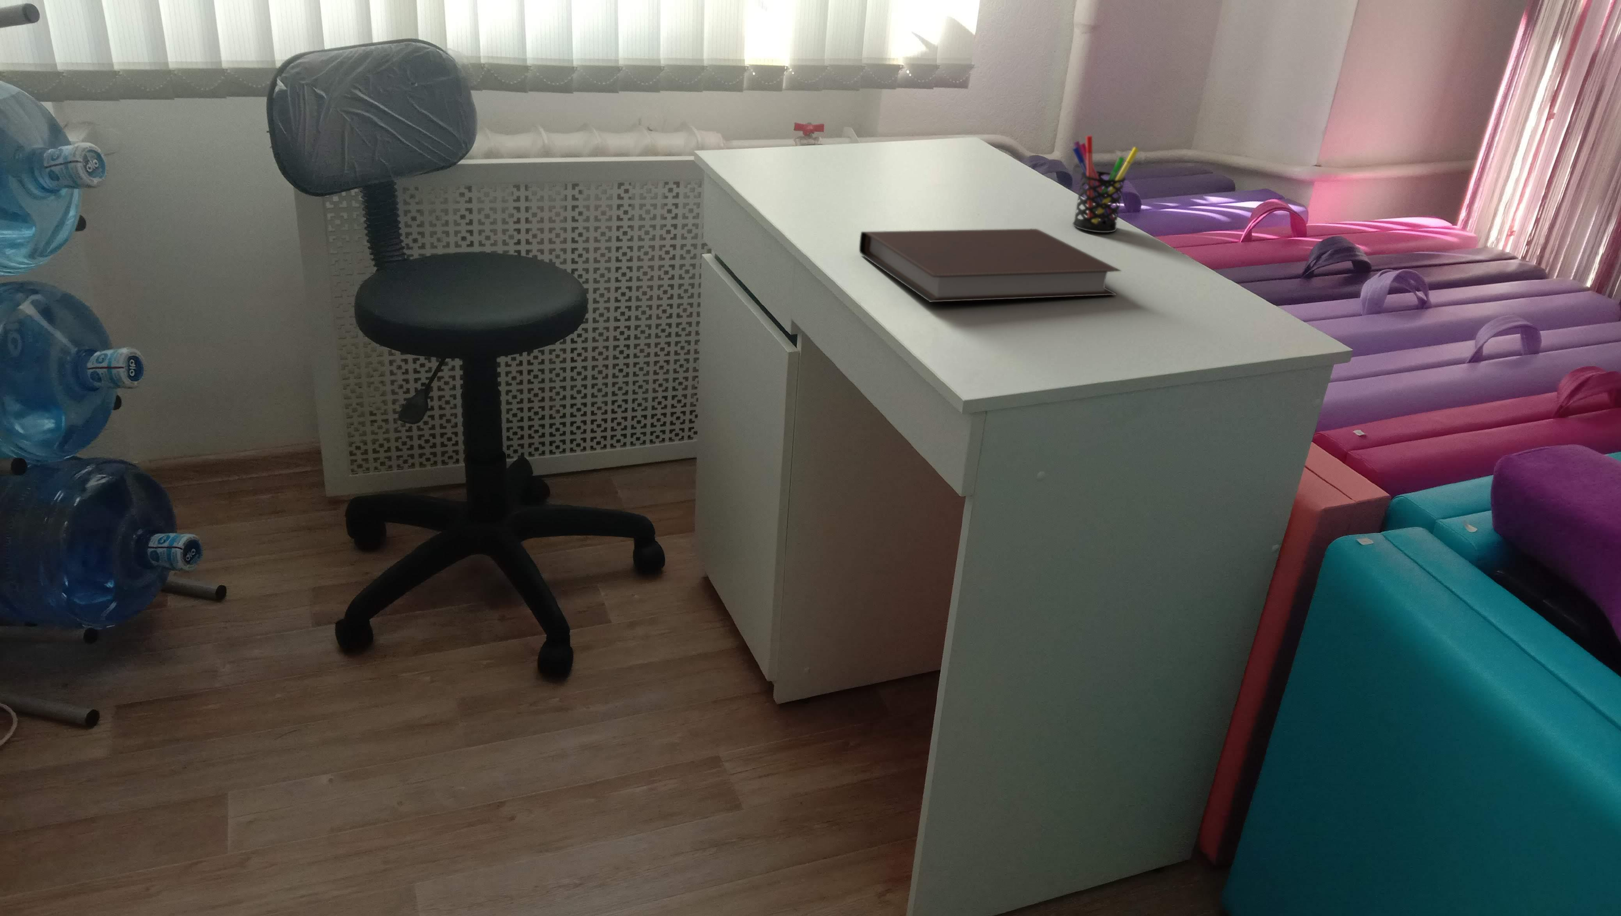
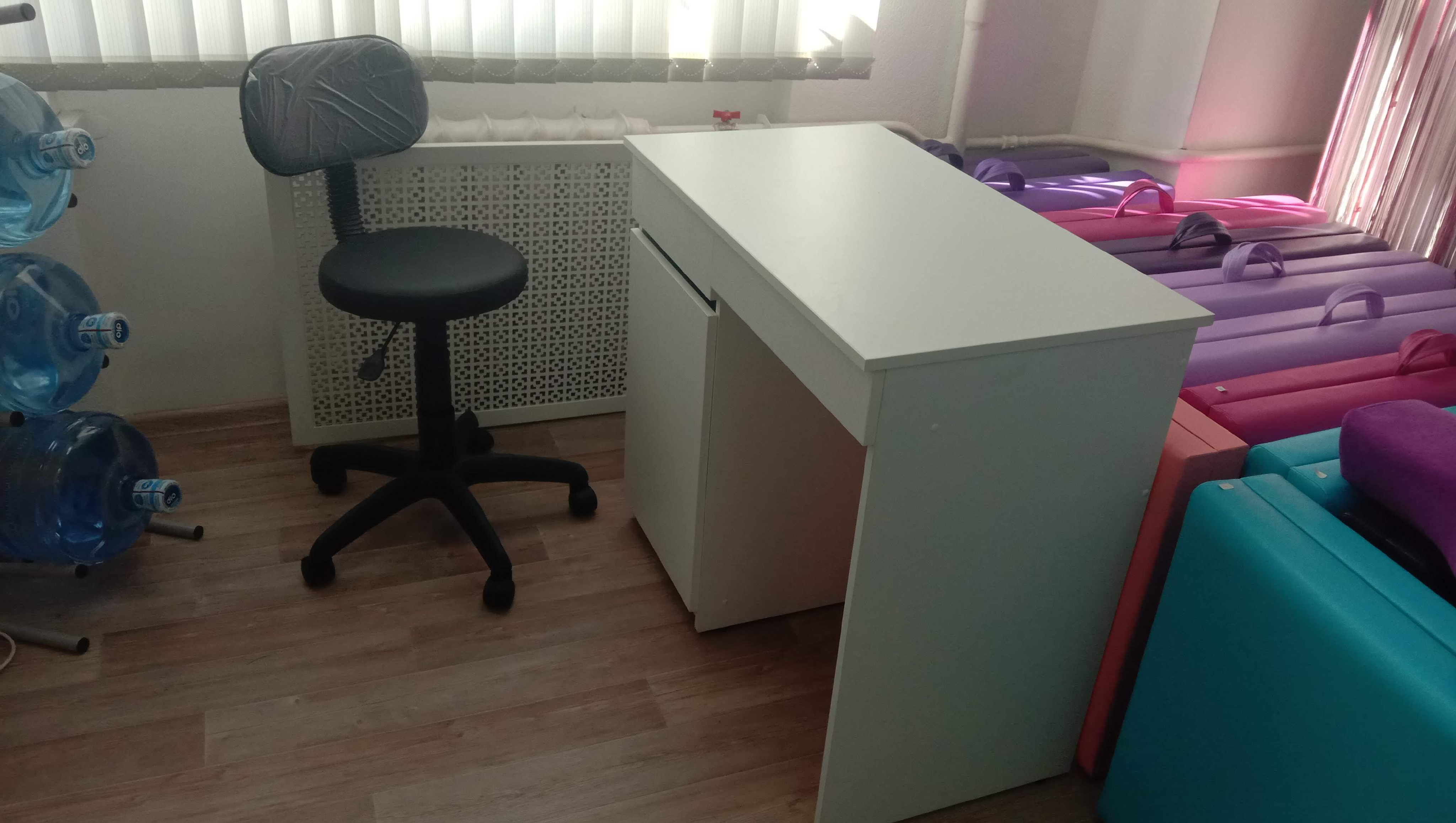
- notebook (985, 262)
- pen holder (1102, 184)
